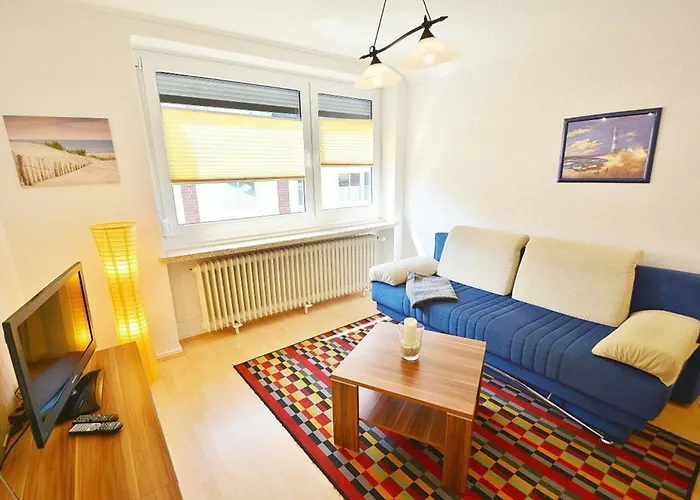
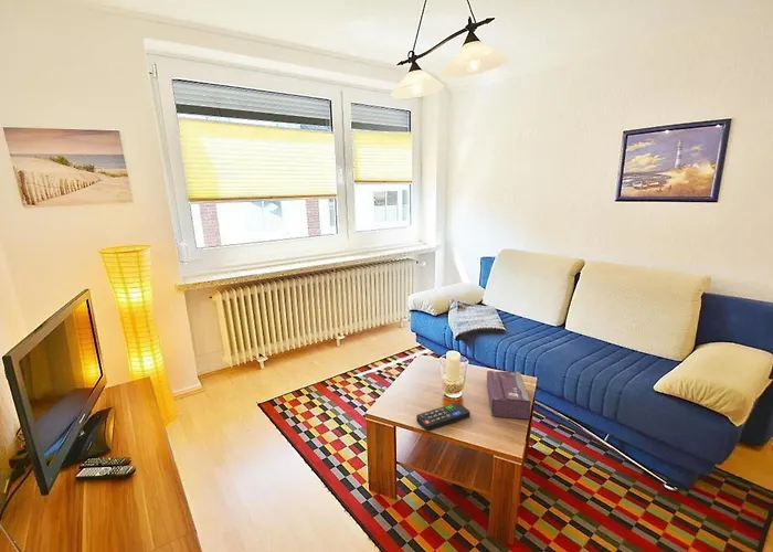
+ remote control (443, 415)
+ tissue box (506, 392)
